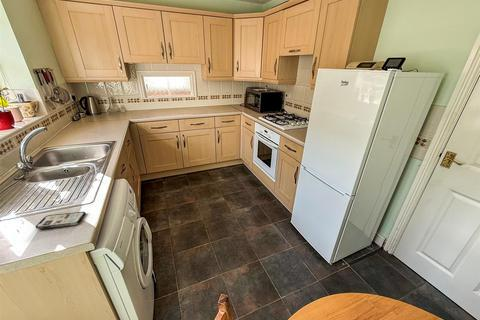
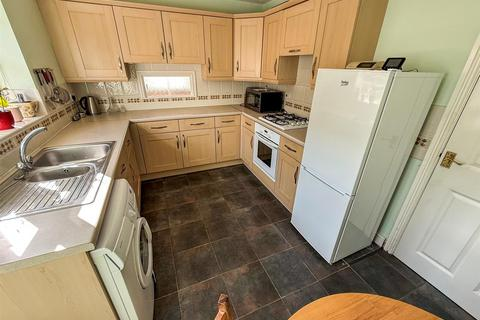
- phone case (61, 220)
